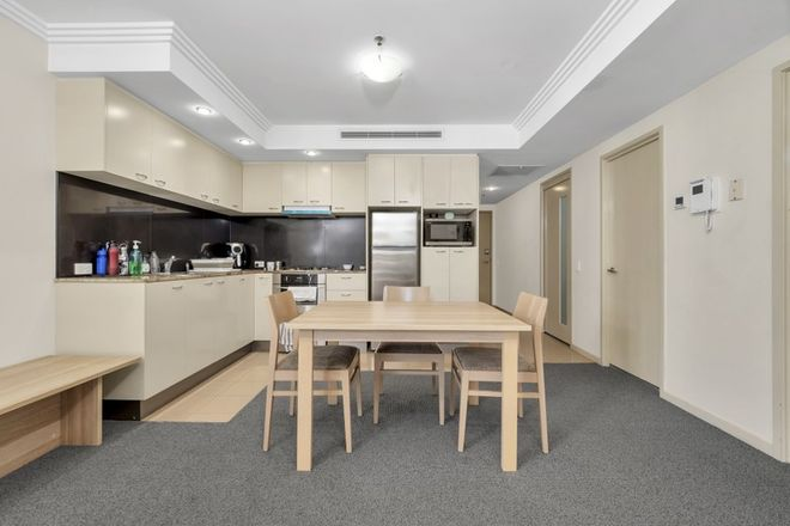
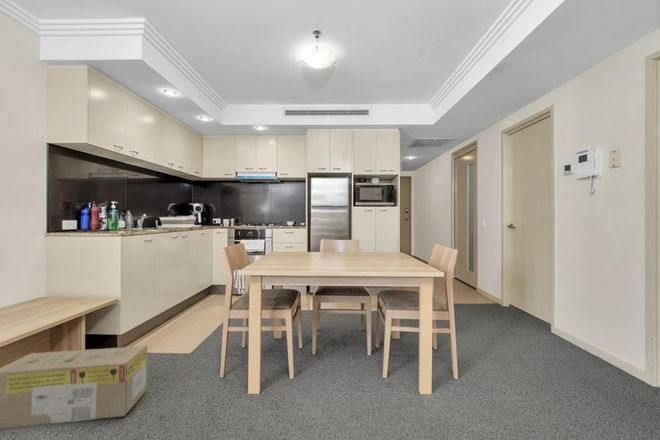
+ cardboard box (75, 383)
